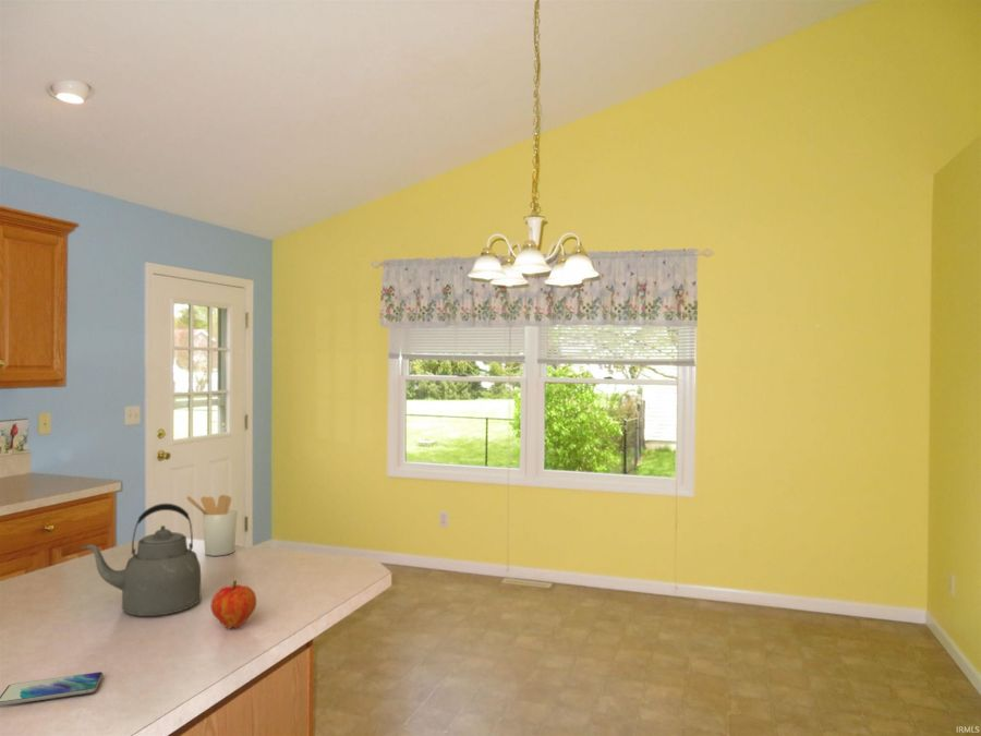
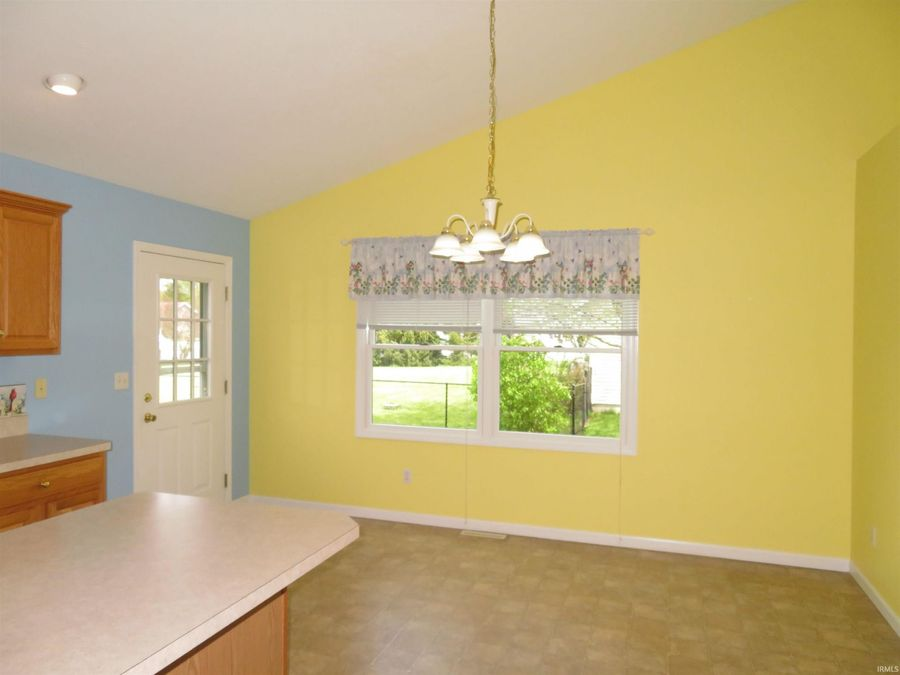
- smartphone (51, 688)
- fruit (233, 603)
- kettle (143, 556)
- utensil holder (210, 522)
